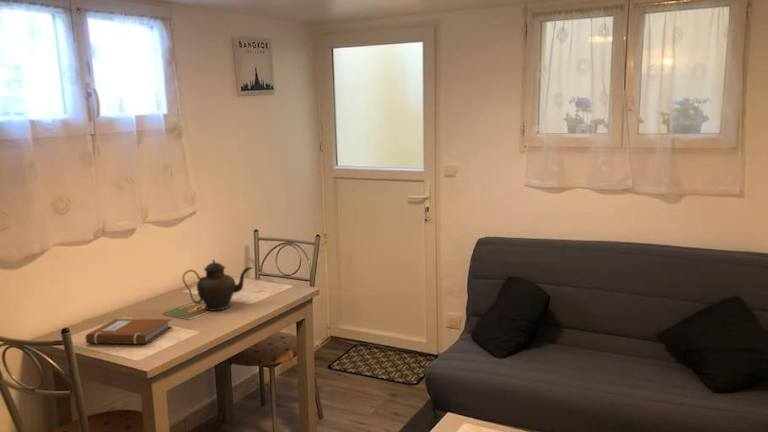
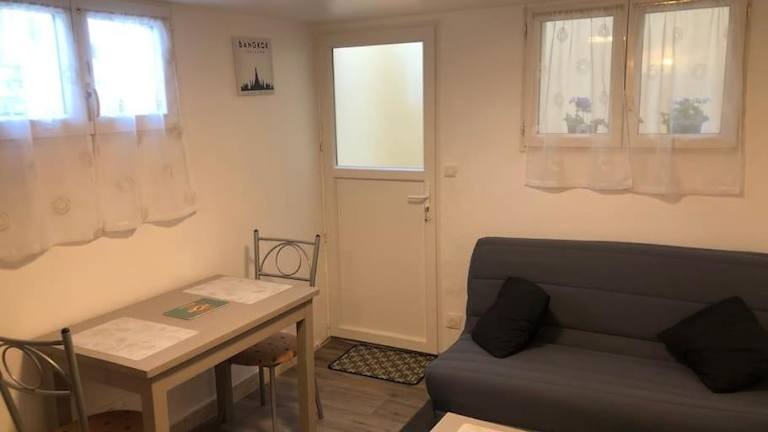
- teapot (218, 283)
- notebook (128, 331)
